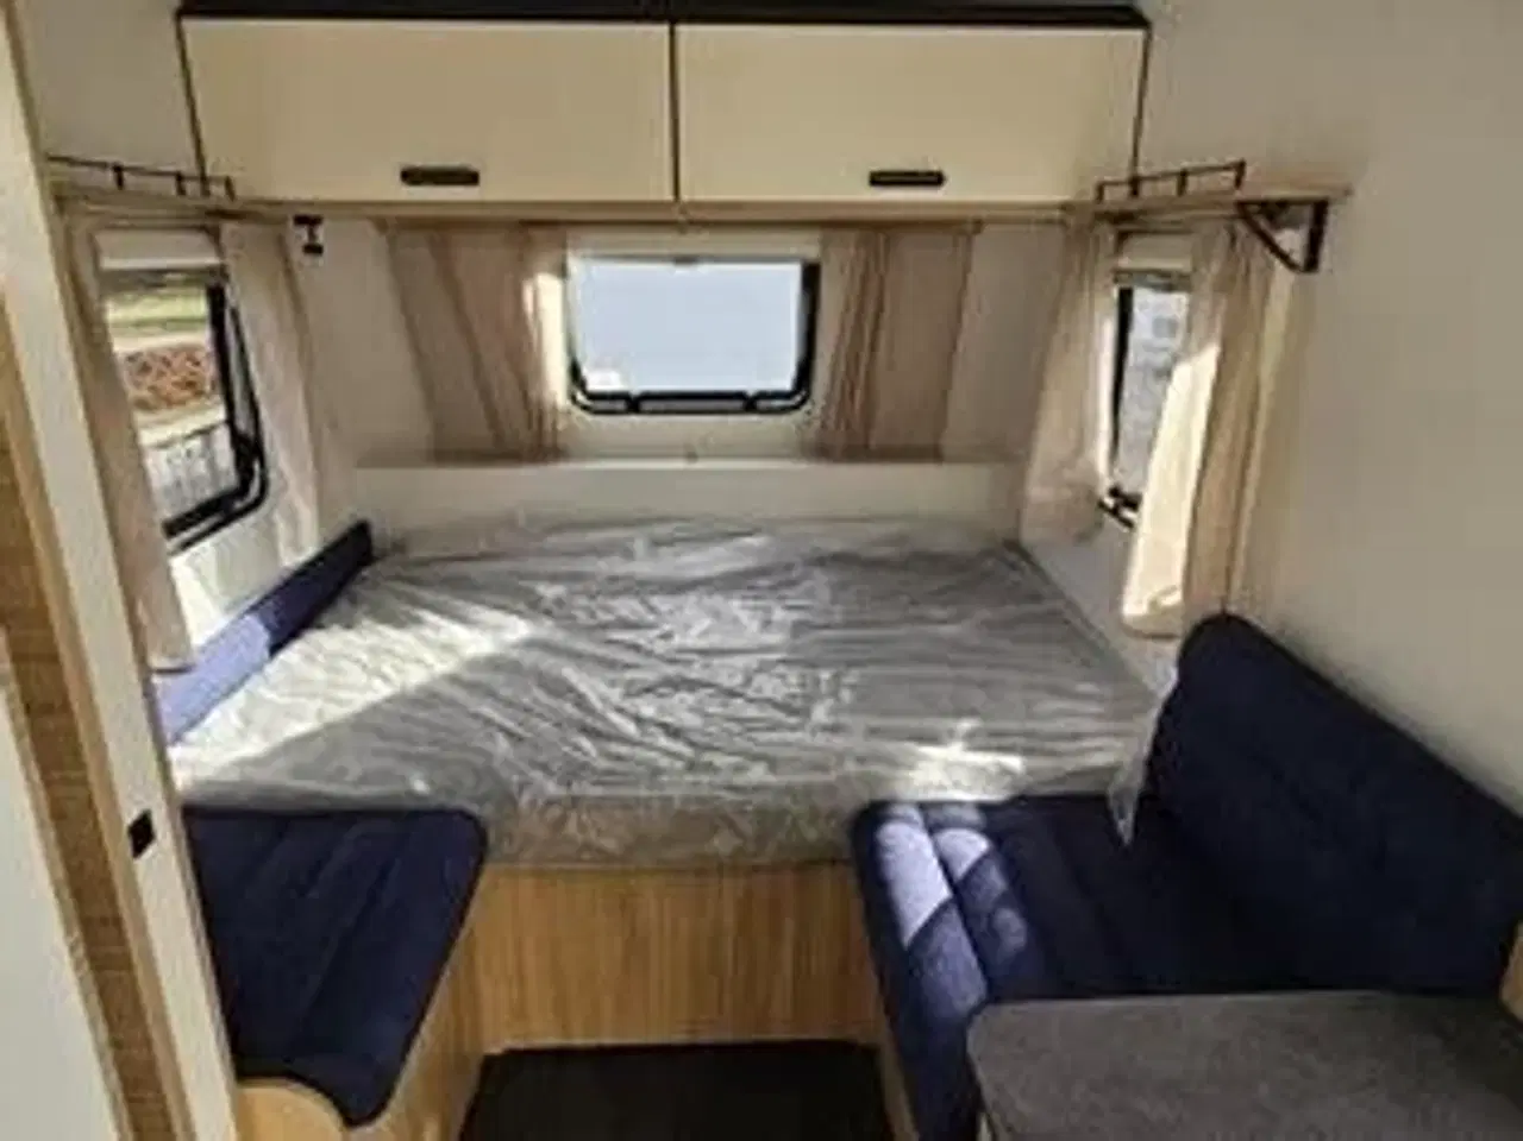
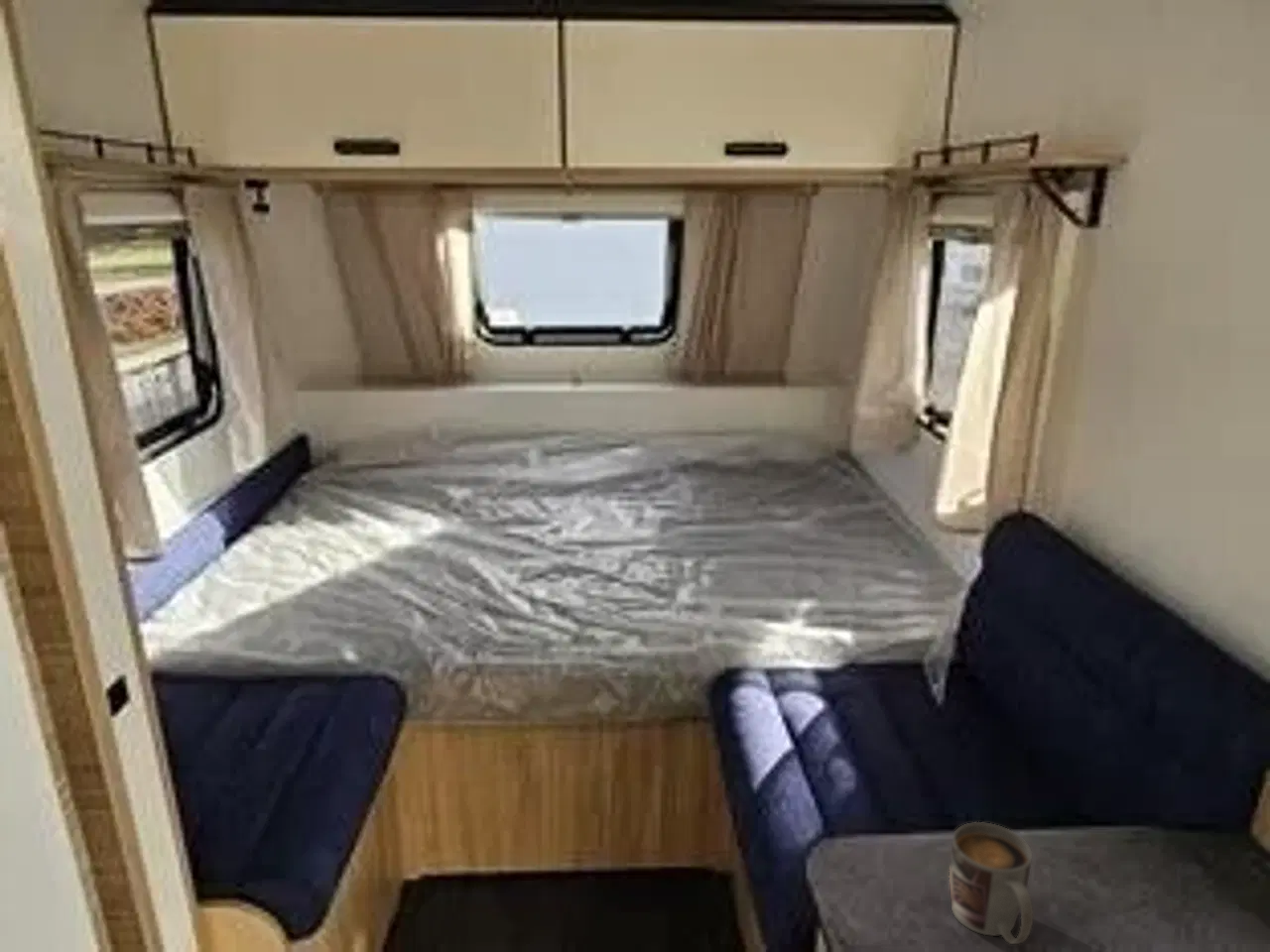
+ mug (996, 891)
